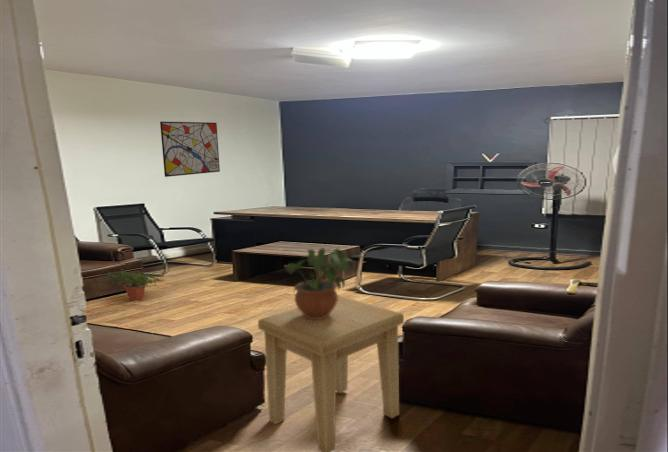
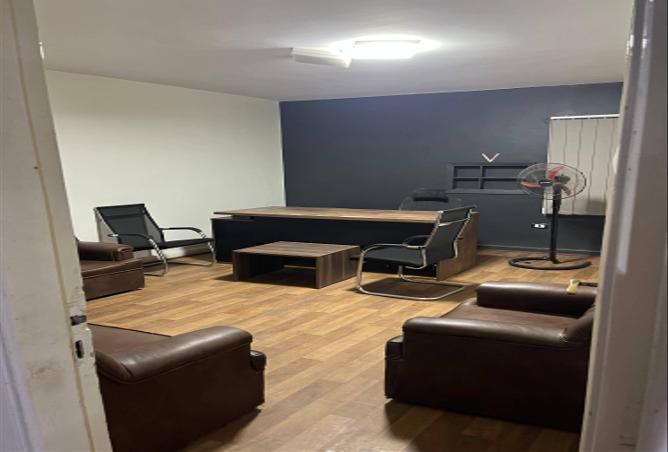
- potted plant (137, 283)
- side table (332, 367)
- potted plant (321, 279)
- wall art (192, 148)
